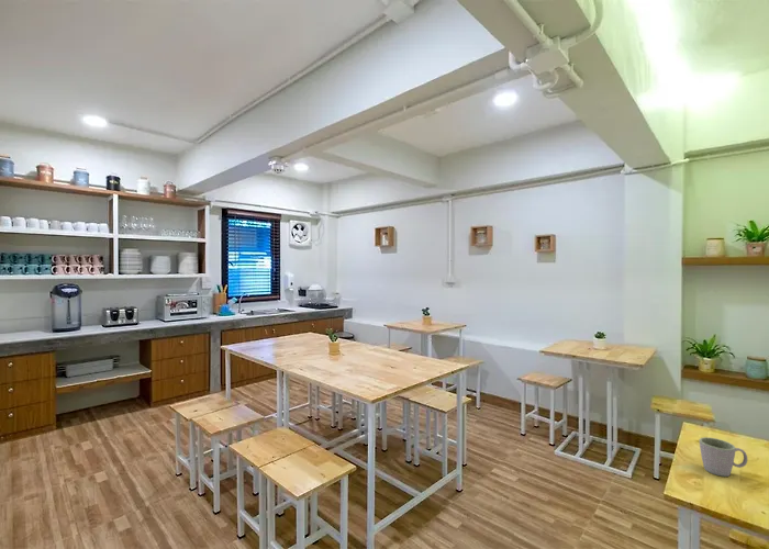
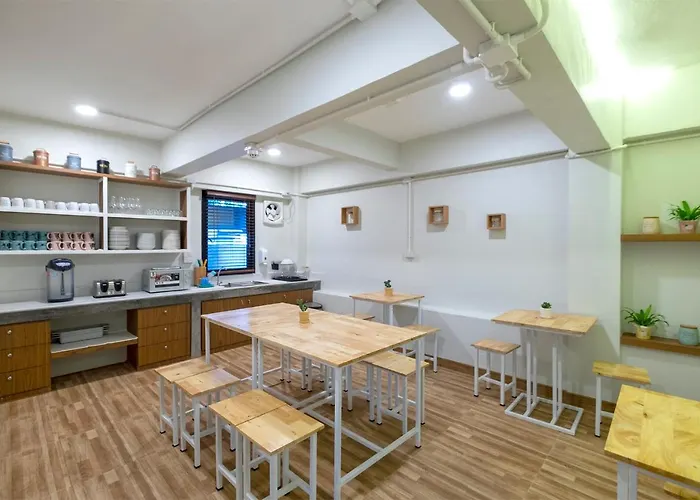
- mug (723, 458)
